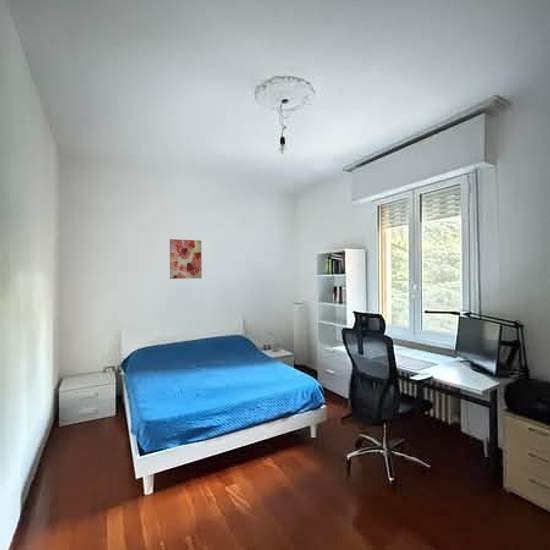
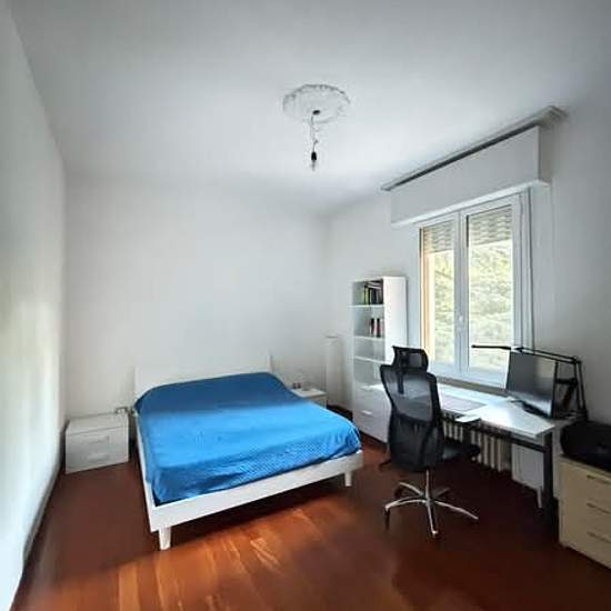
- wall art (185, 259)
